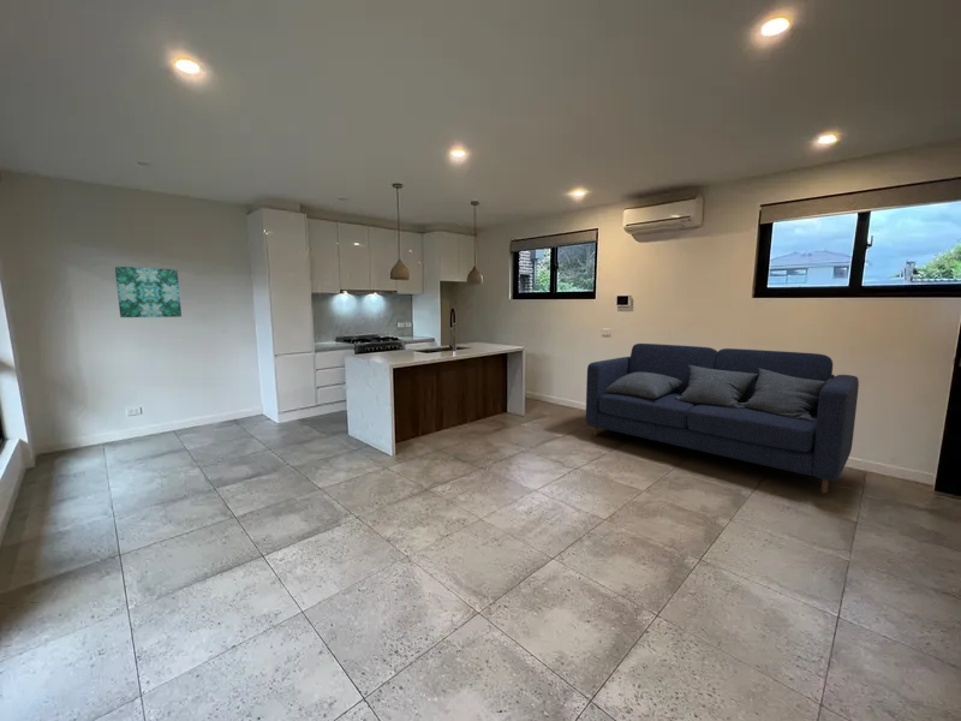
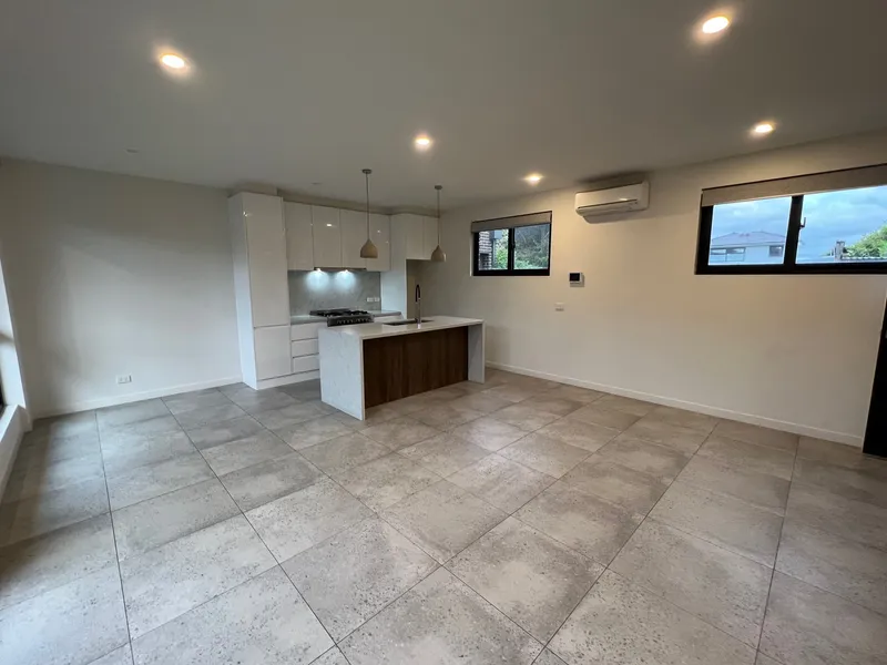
- wall art (149, 292)
- sofa (705, 400)
